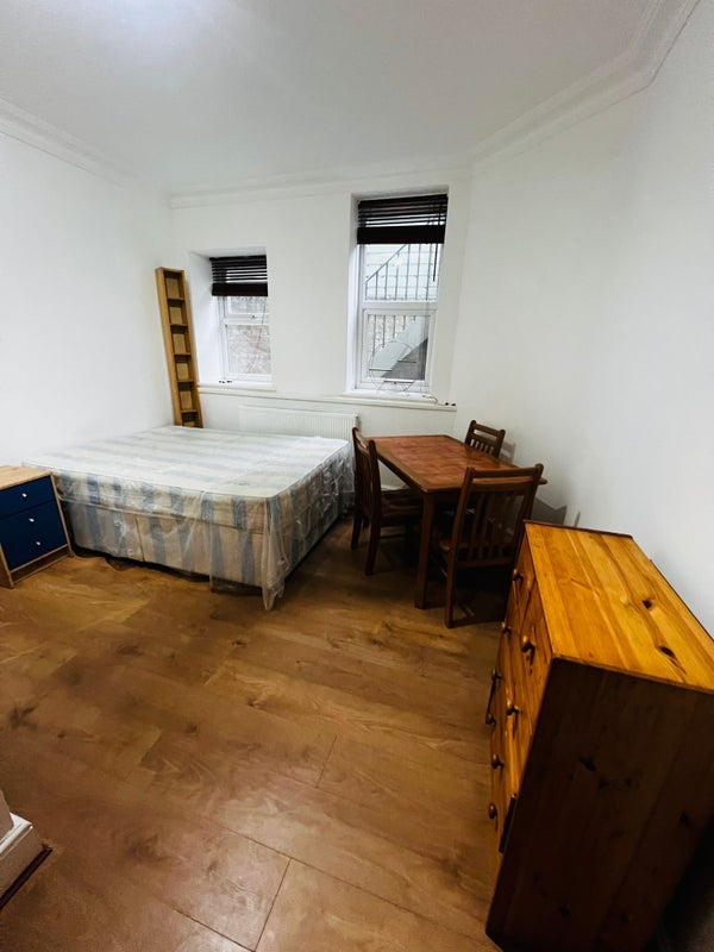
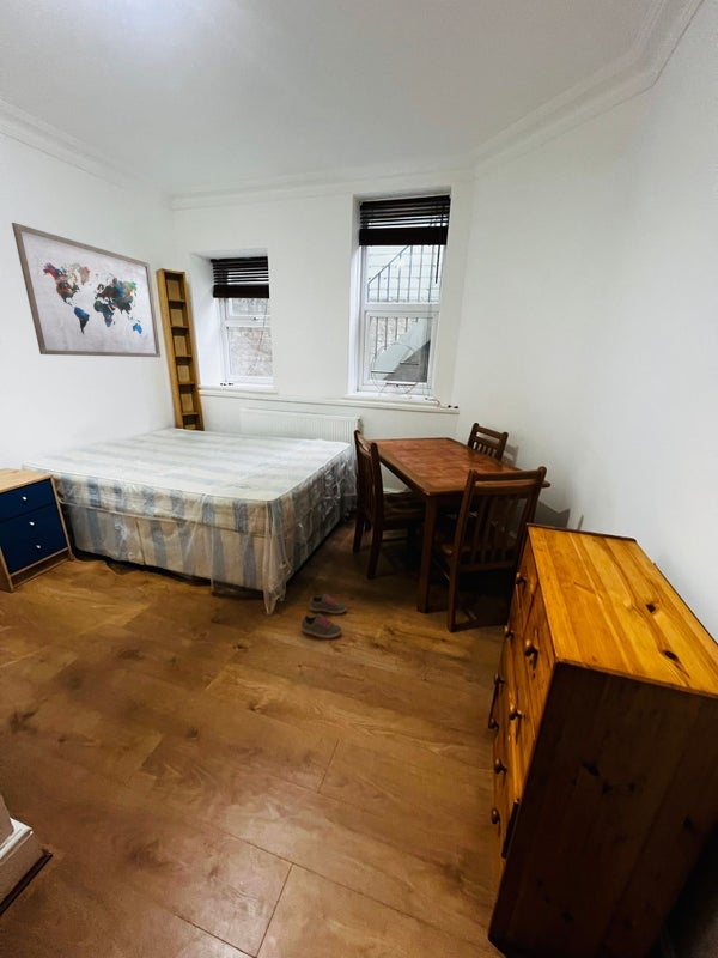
+ shoe (324, 611)
+ wall art (101, 303)
